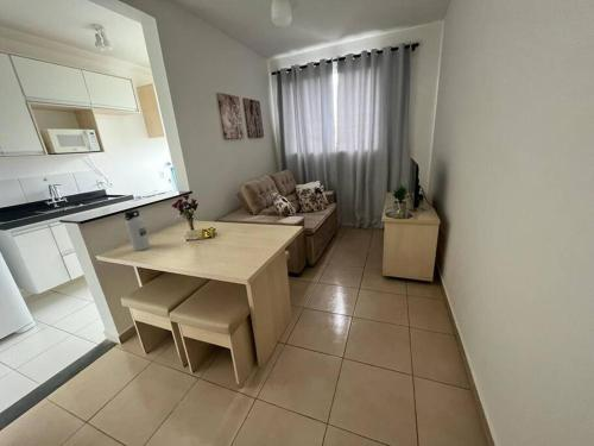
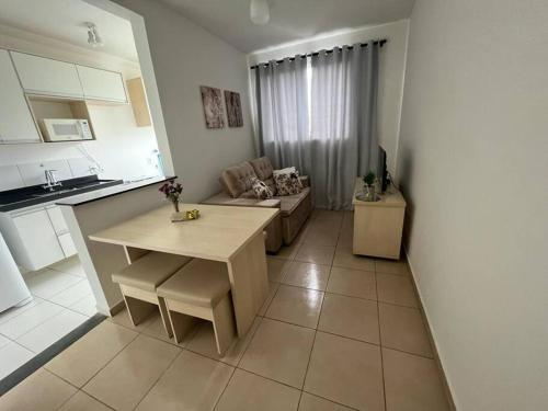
- water bottle (137, 230)
